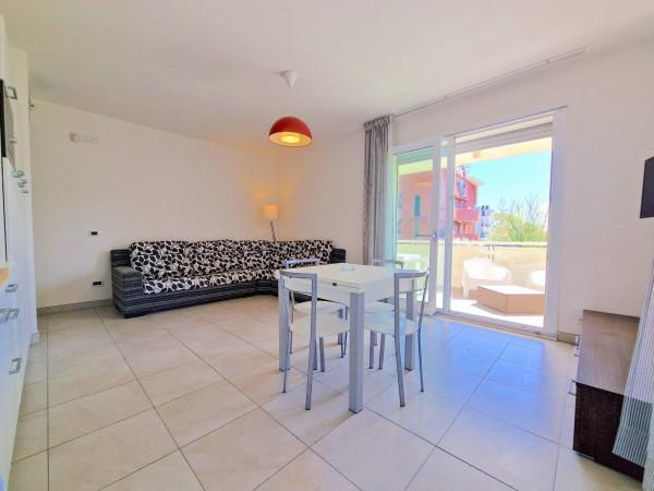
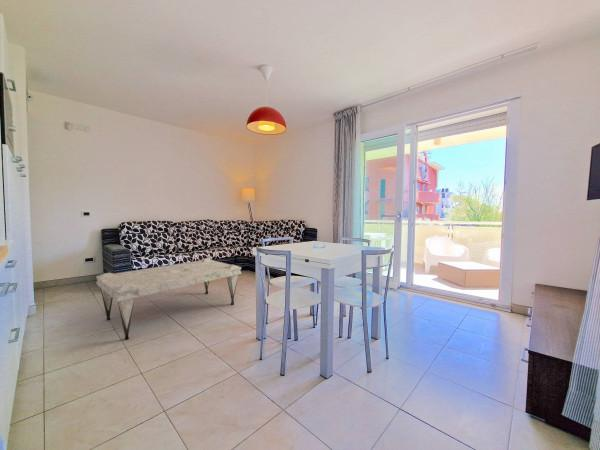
+ coffee table (174, 288)
